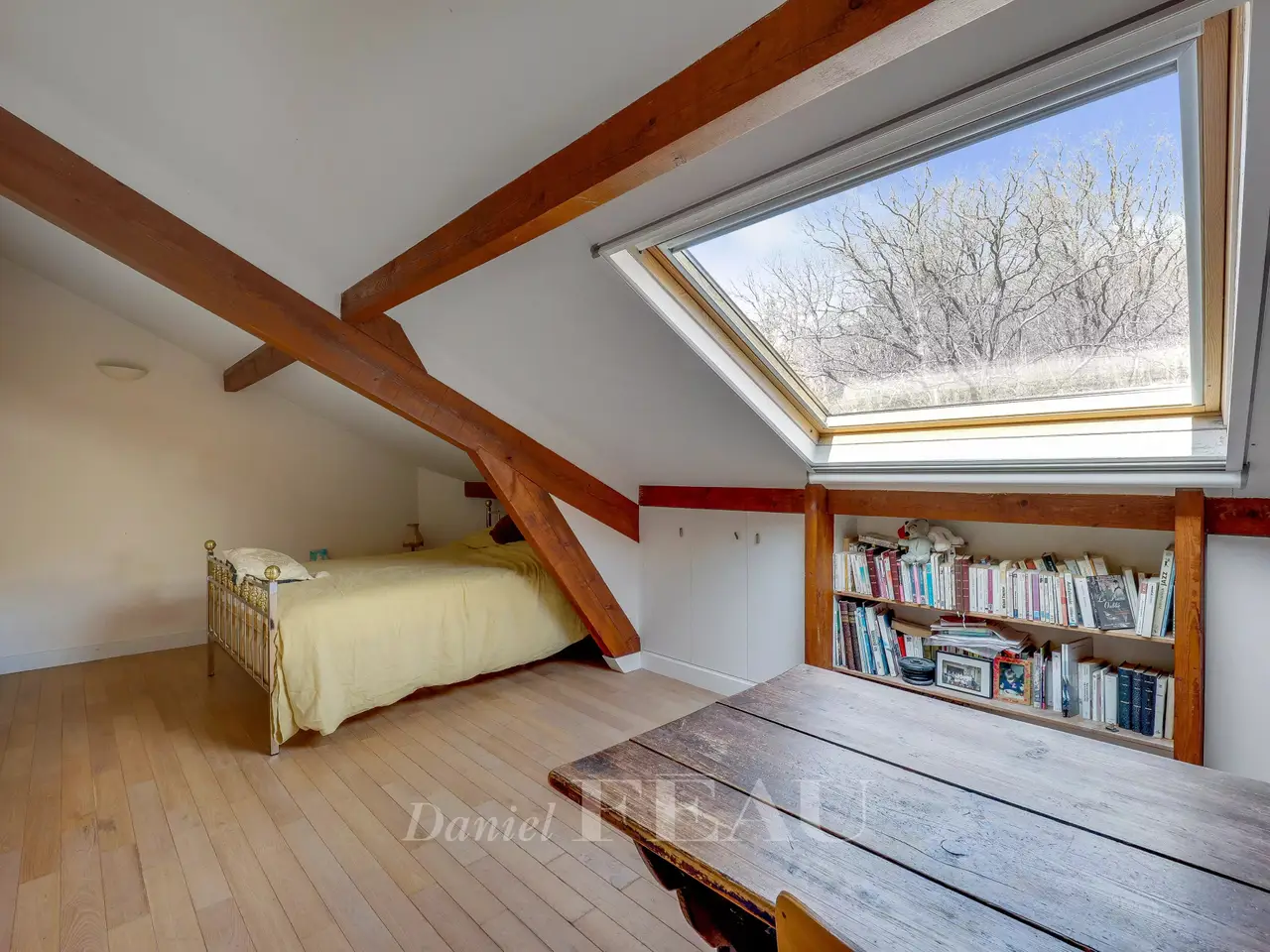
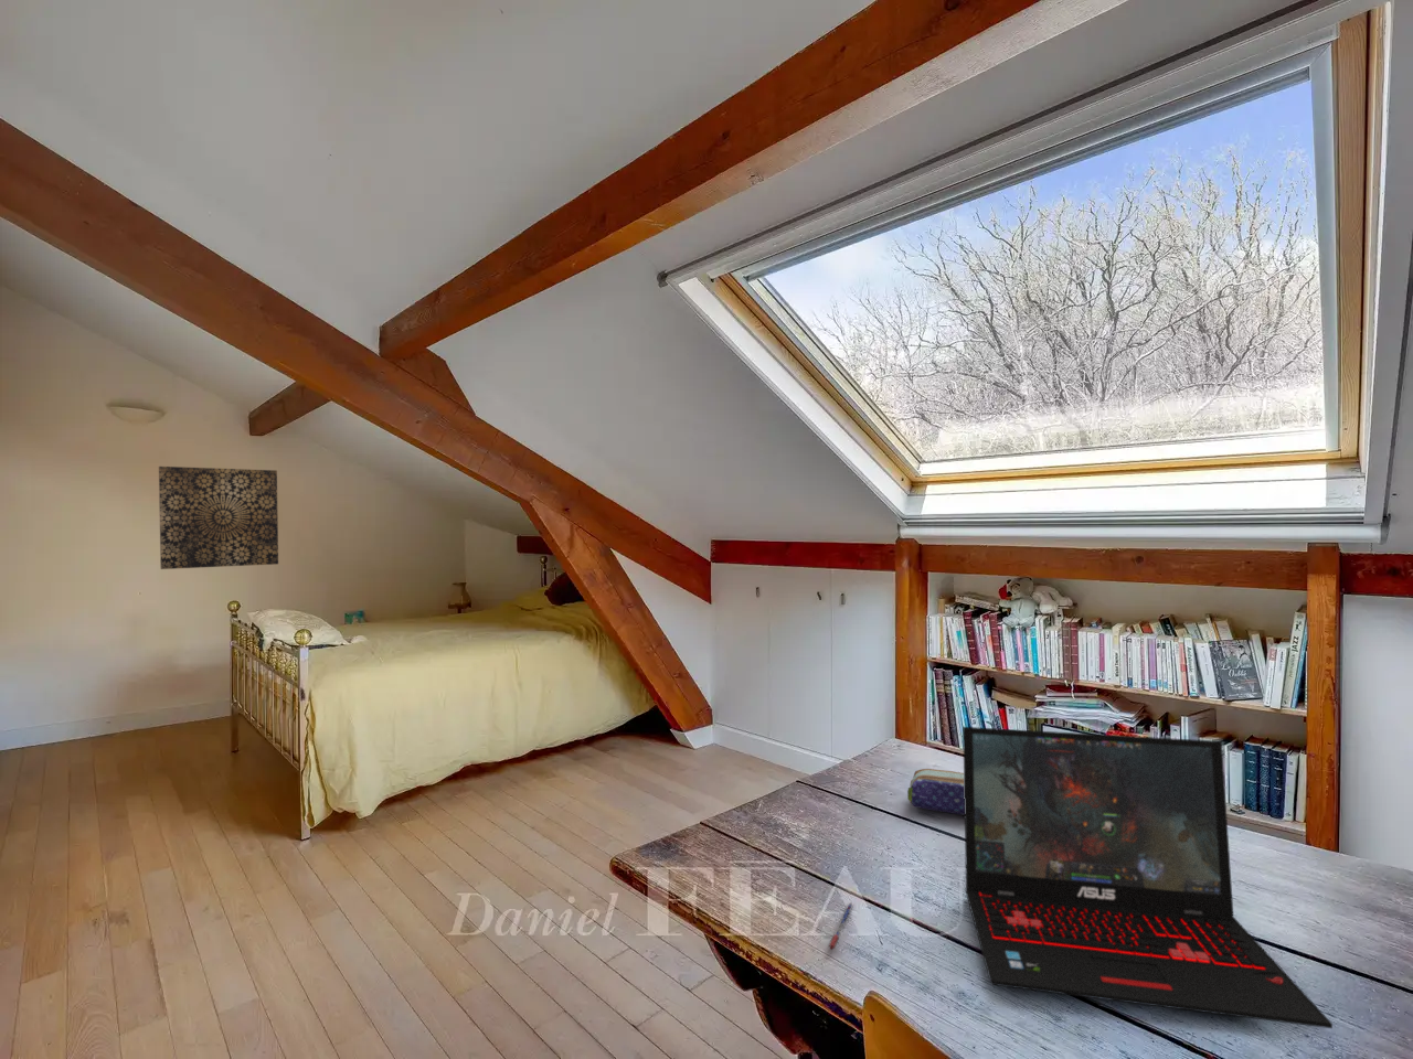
+ pencil case (962, 792)
+ laptop (1116, 854)
+ wall art (220, 517)
+ pen (841, 922)
